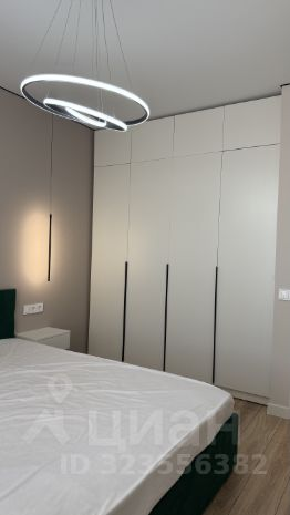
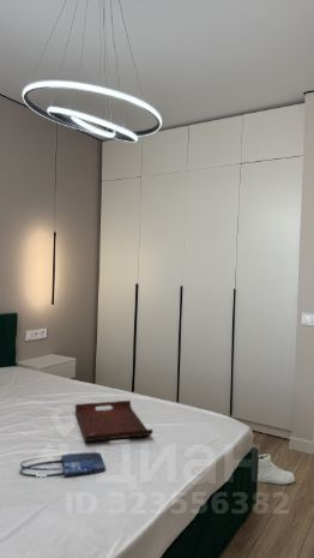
+ sneaker (272, 468)
+ serving tray (110, 419)
+ shopping bag (62, 463)
